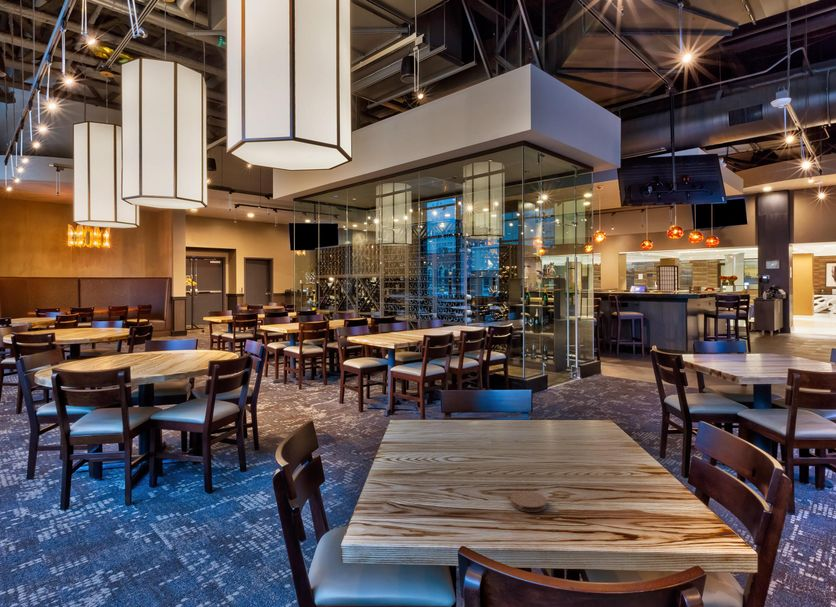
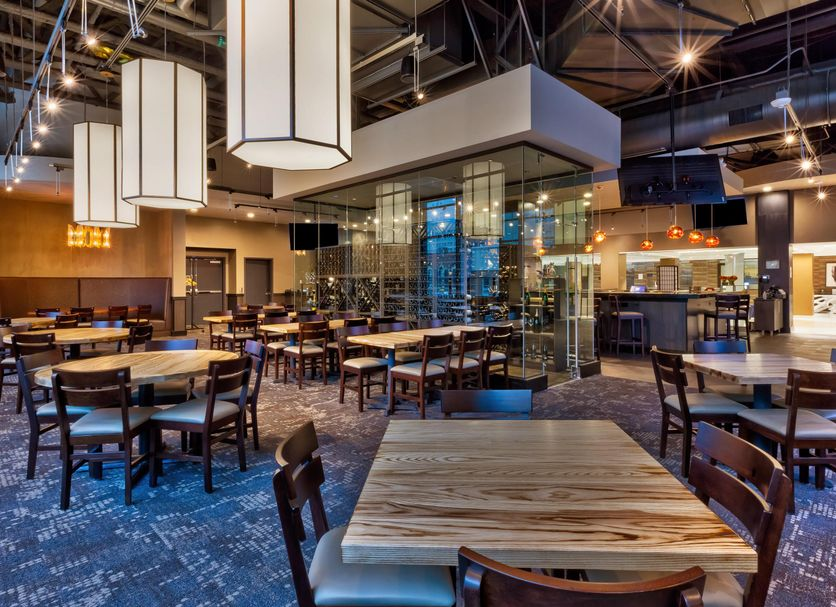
- coaster (528, 501)
